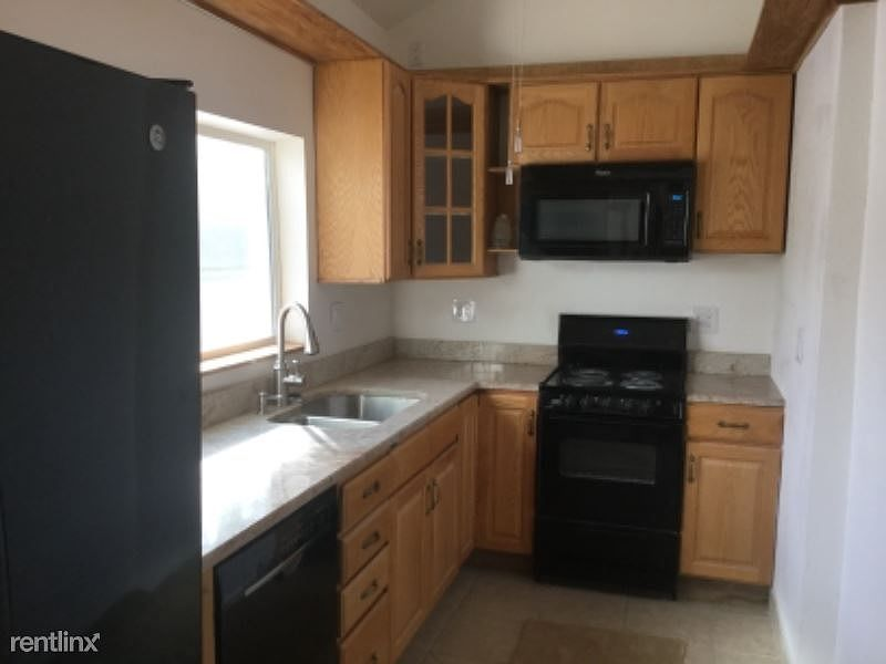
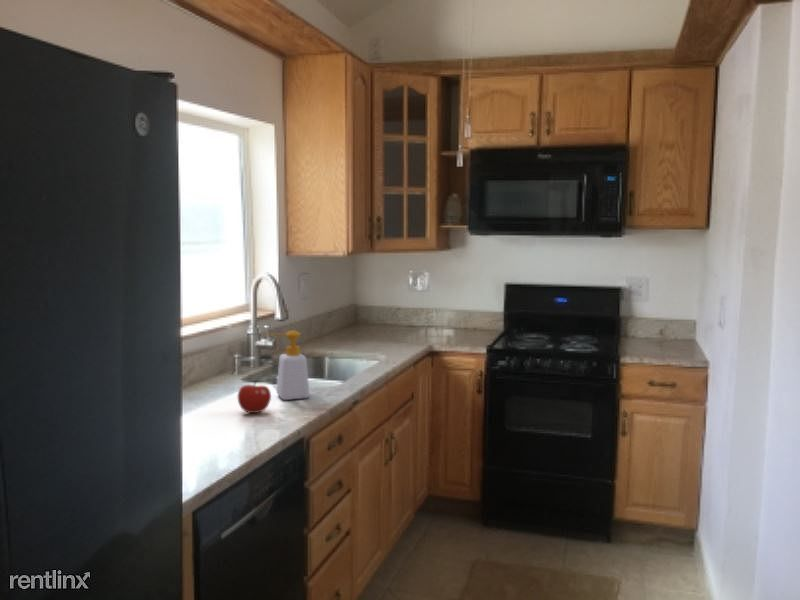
+ fruit (254, 396)
+ soap bottle (286, 364)
